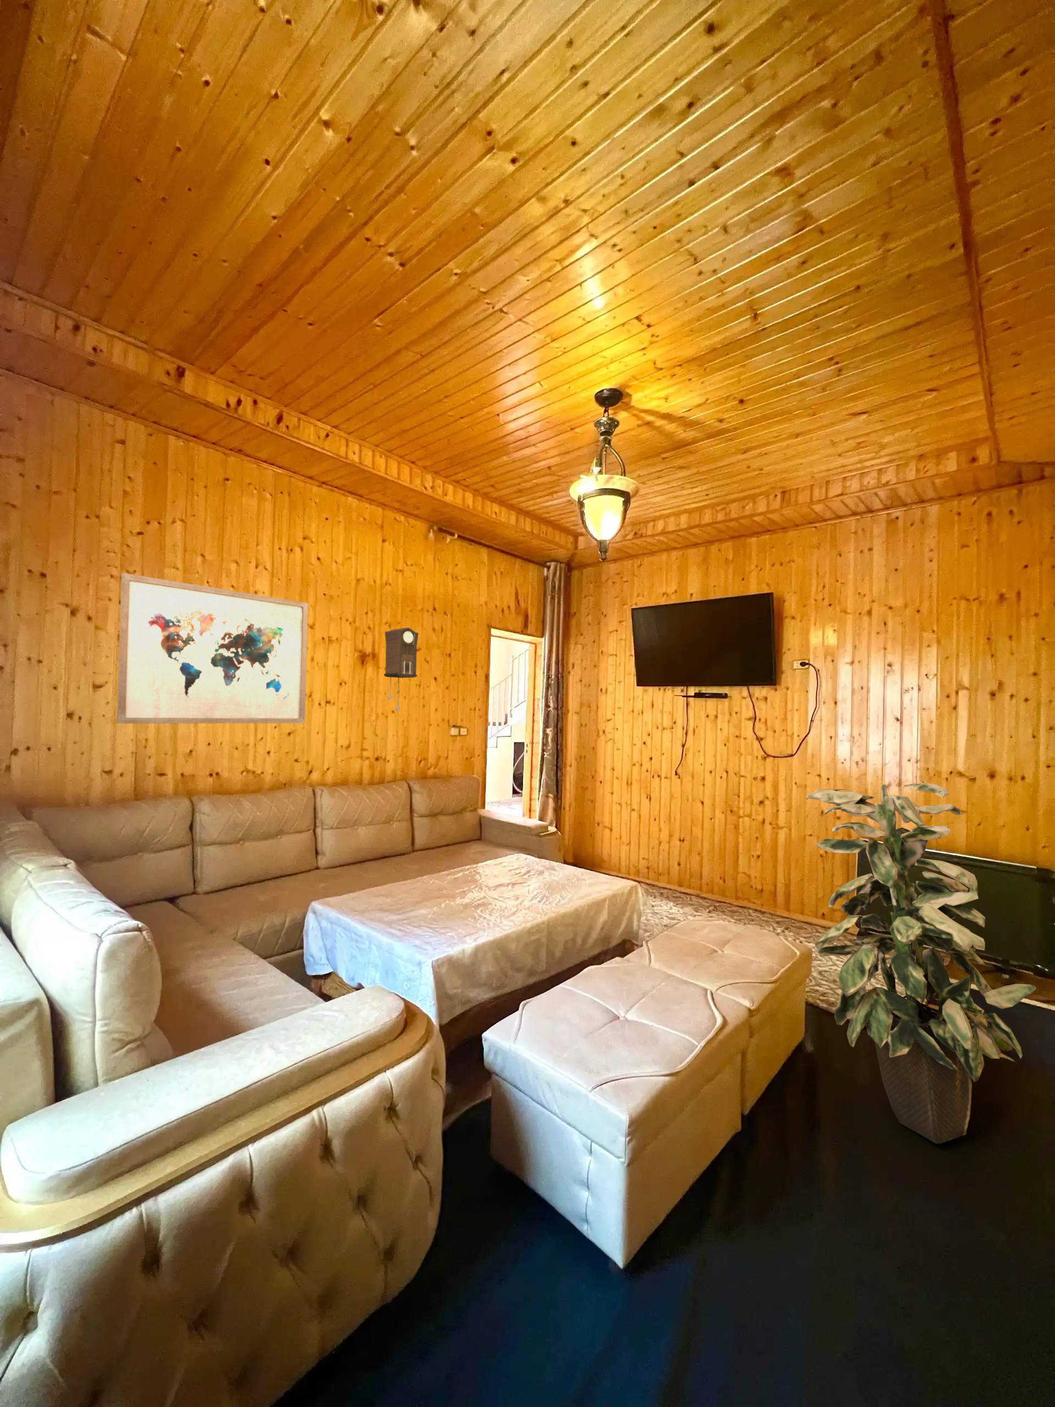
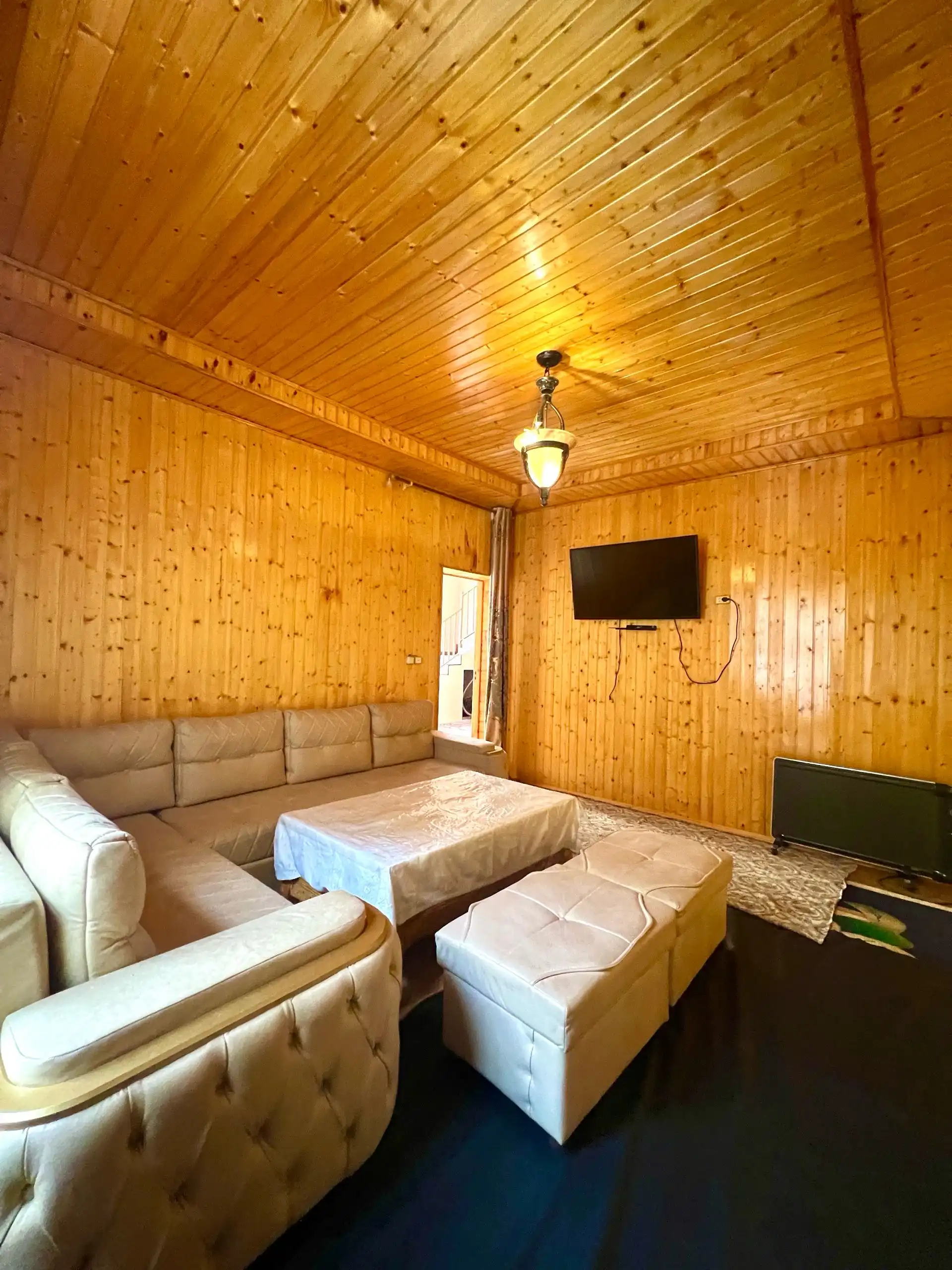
- indoor plant (908, 951)
- pendulum clock (400, 669)
- wall art (223, 656)
